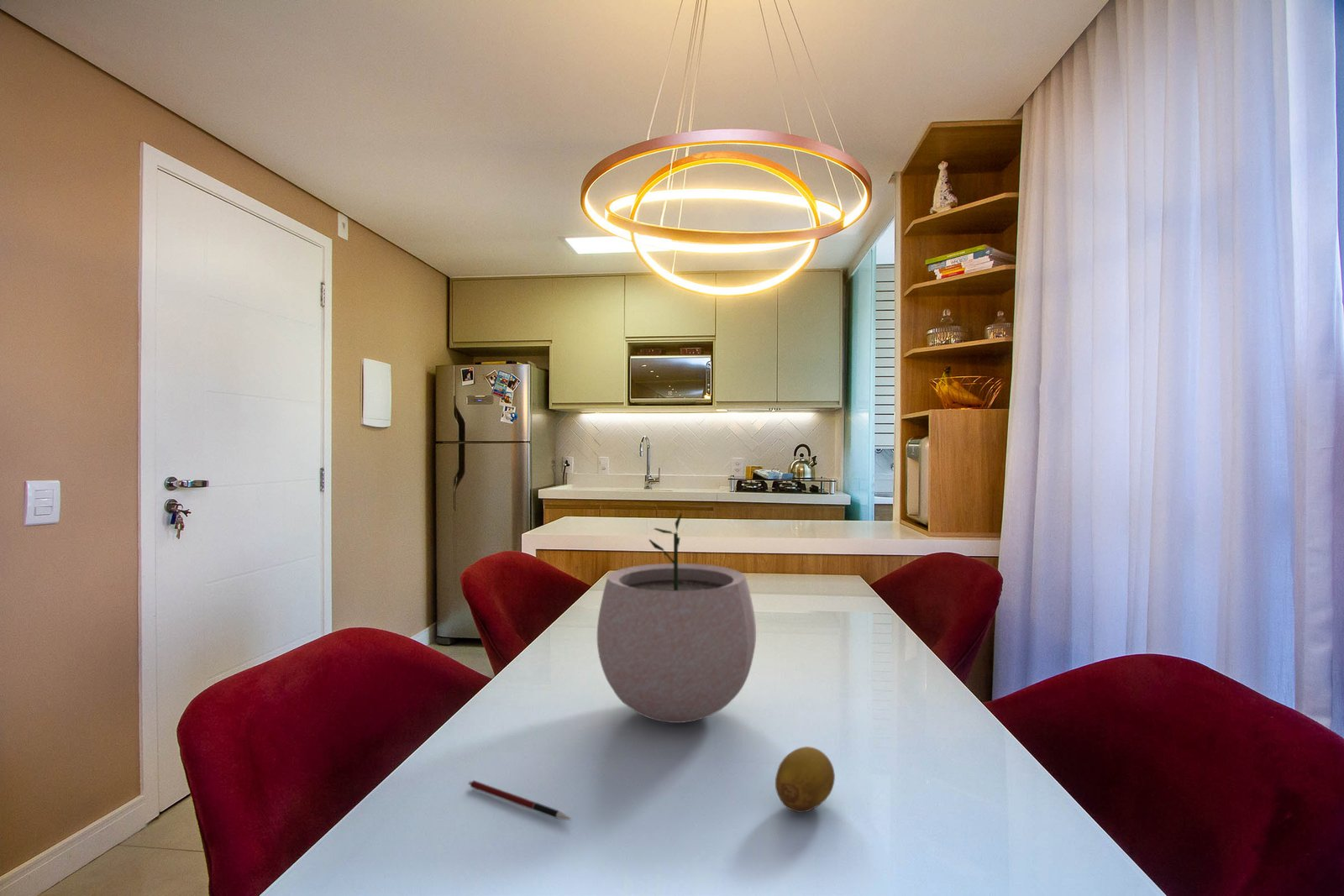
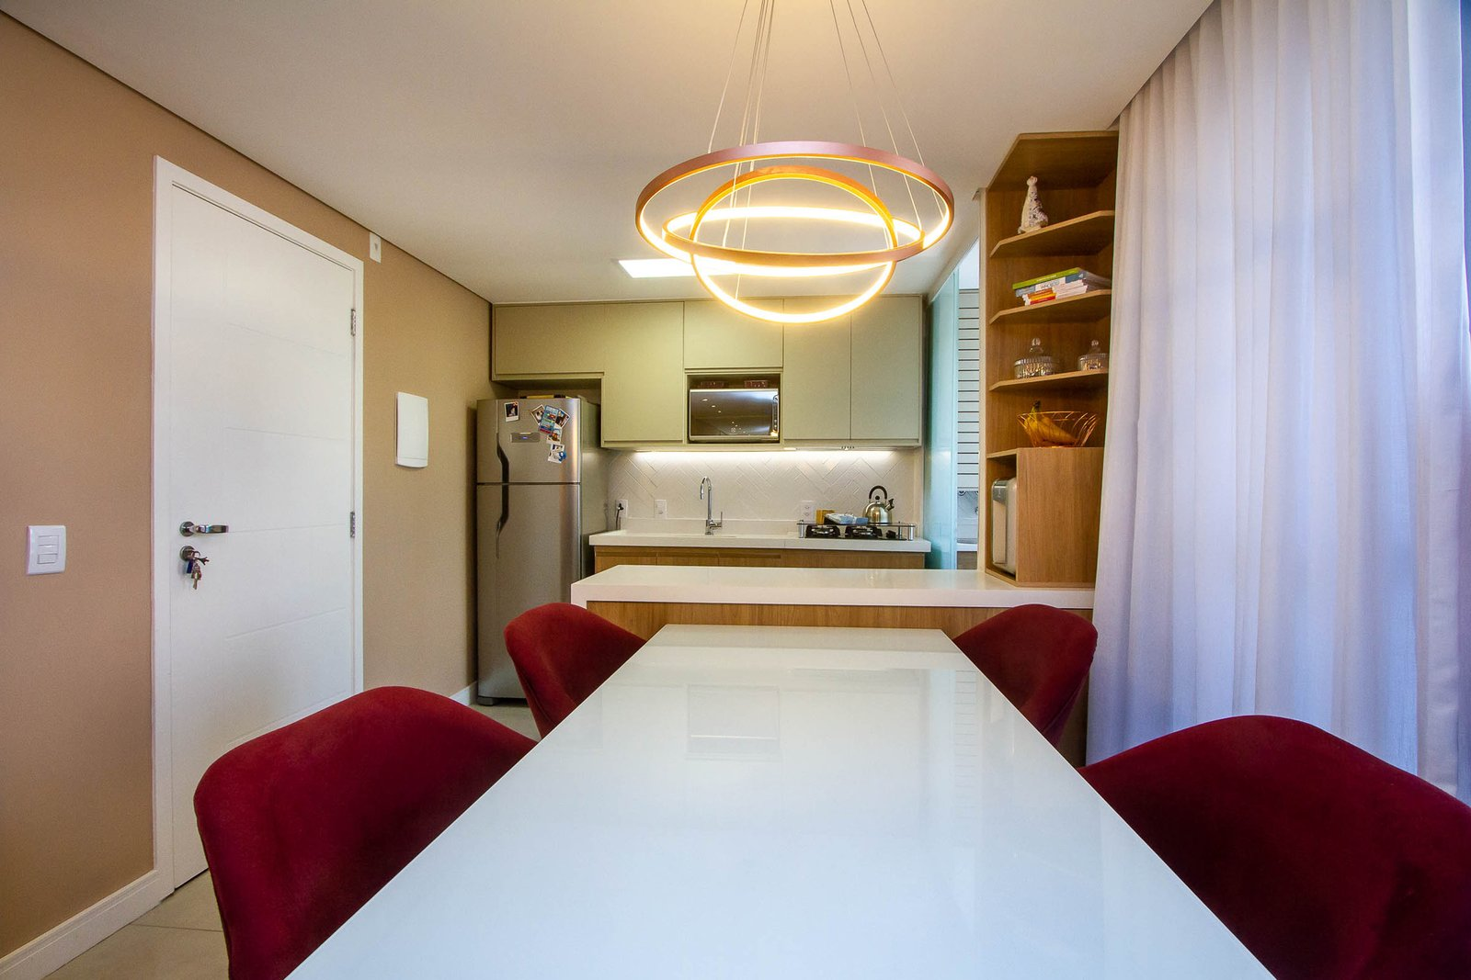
- fruit (805, 778)
- pen (517, 799)
- plant pot (676, 613)
